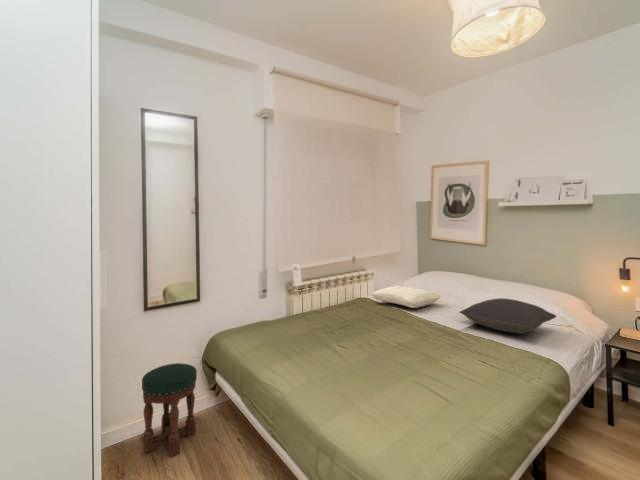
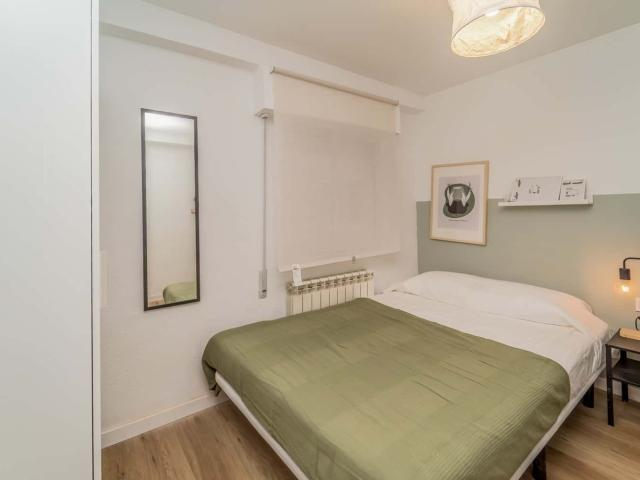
- pillow (506, 315)
- stool (170, 405)
- pillow (405, 296)
